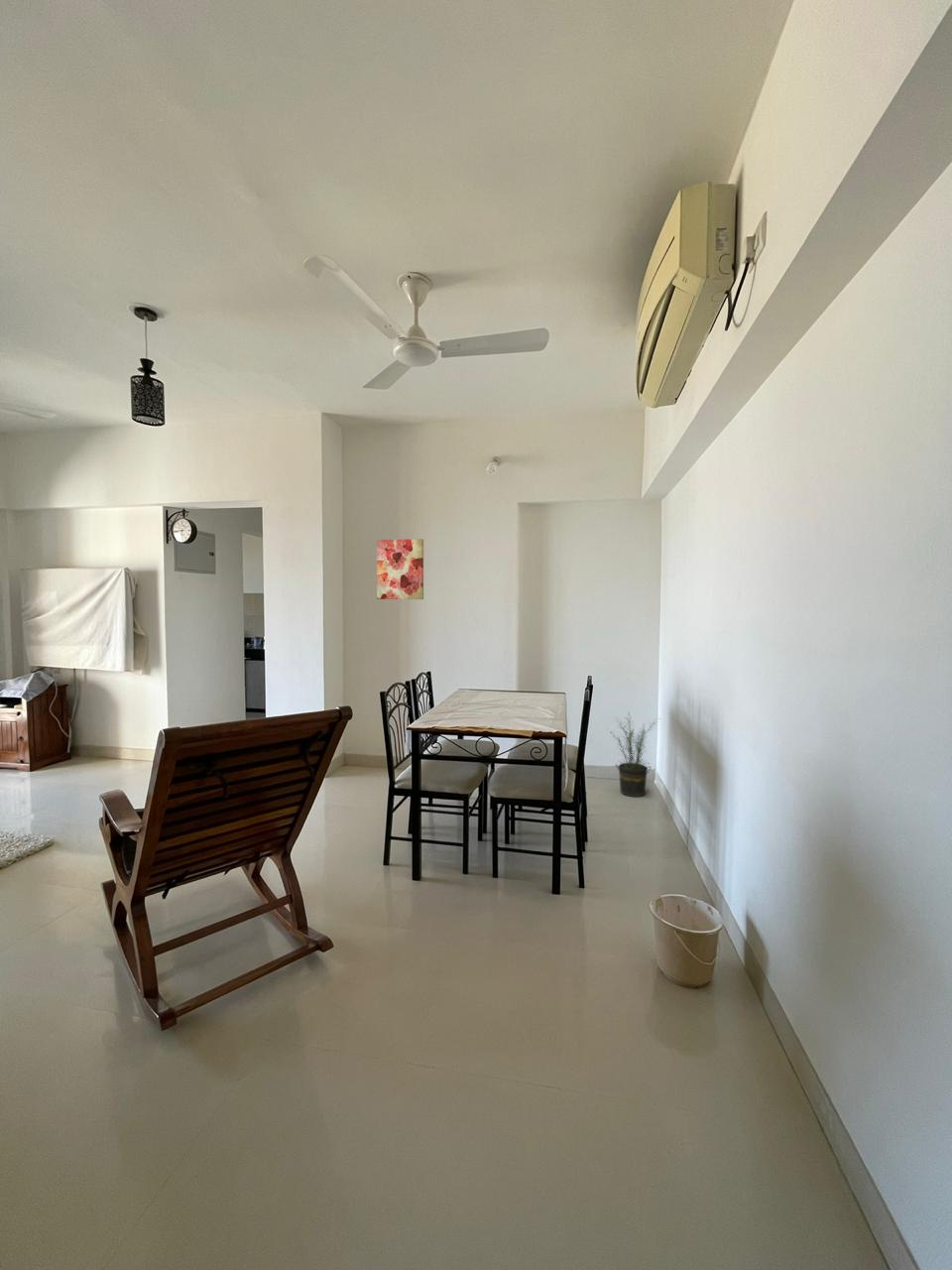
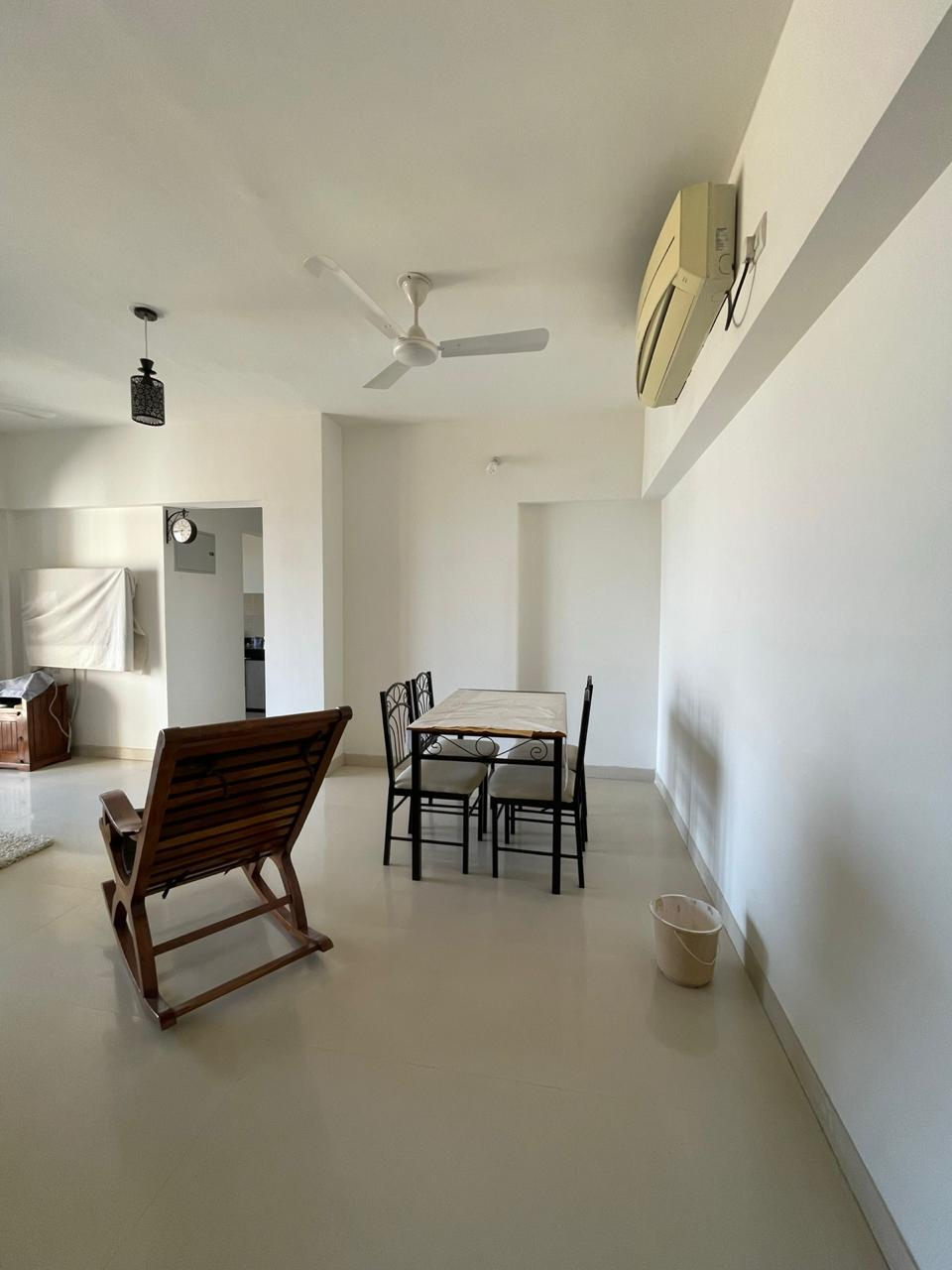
- wall art (400, 570)
- potted plant (631, 752)
